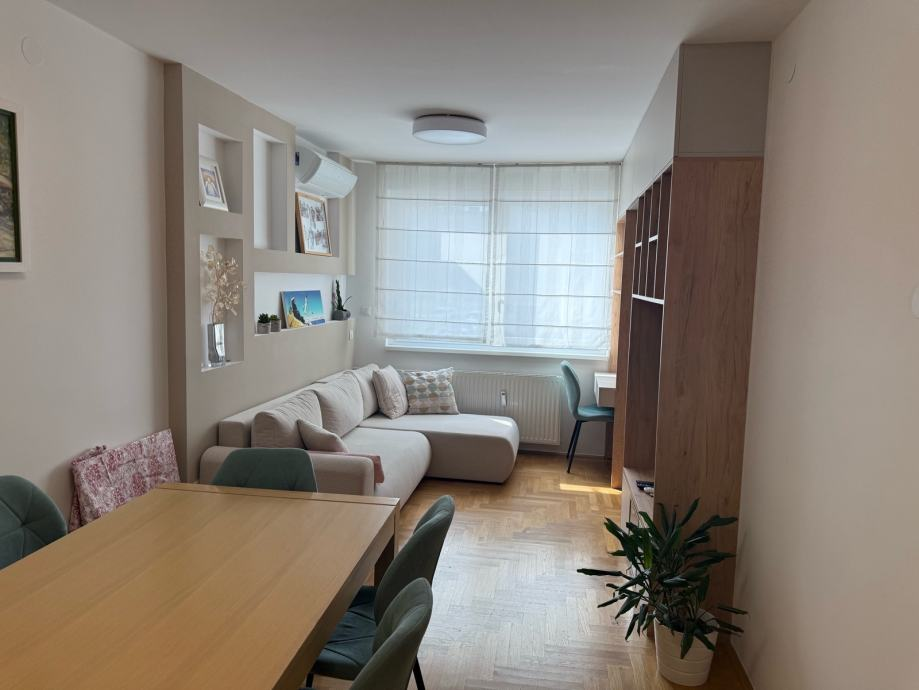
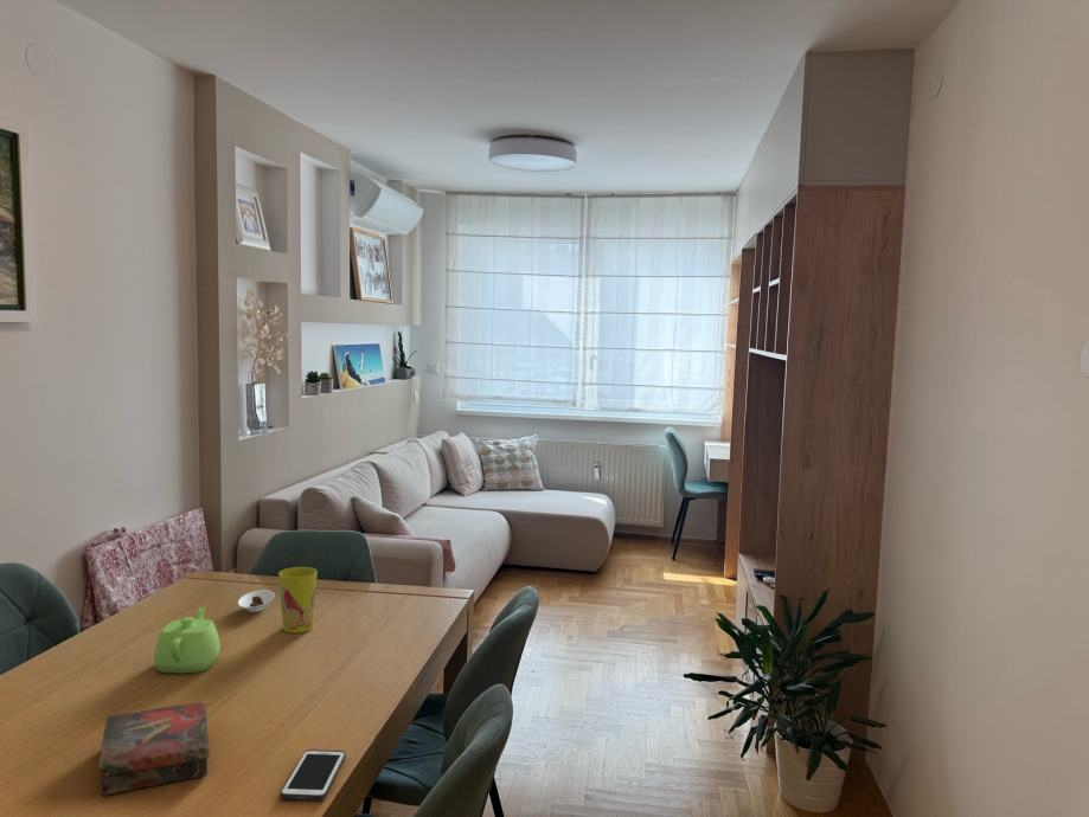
+ saucer (256, 602)
+ cell phone (314, 773)
+ teapot (188, 639)
+ book (156, 745)
+ cup (297, 599)
